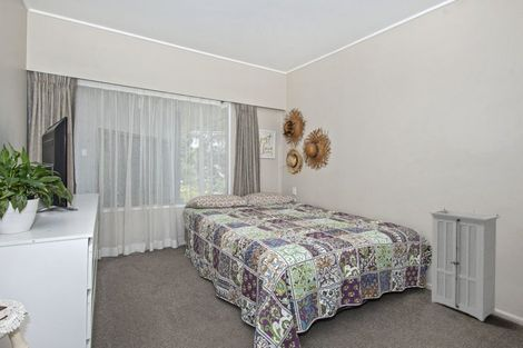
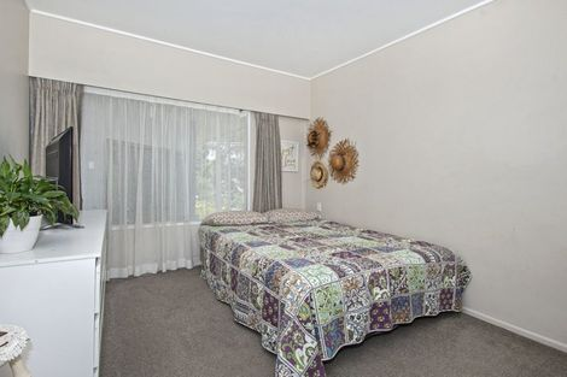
- storage cabinet (461, 259)
